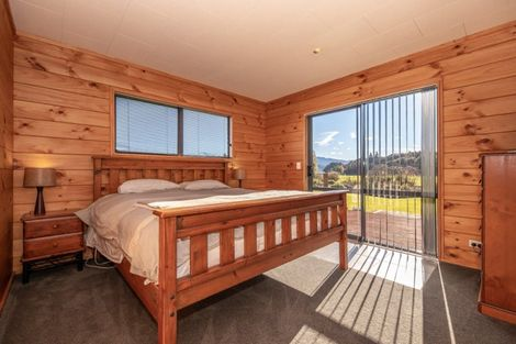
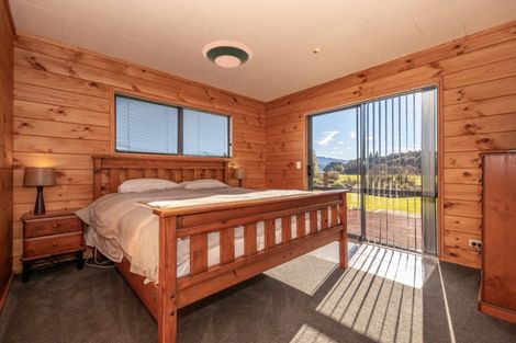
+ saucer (227, 59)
